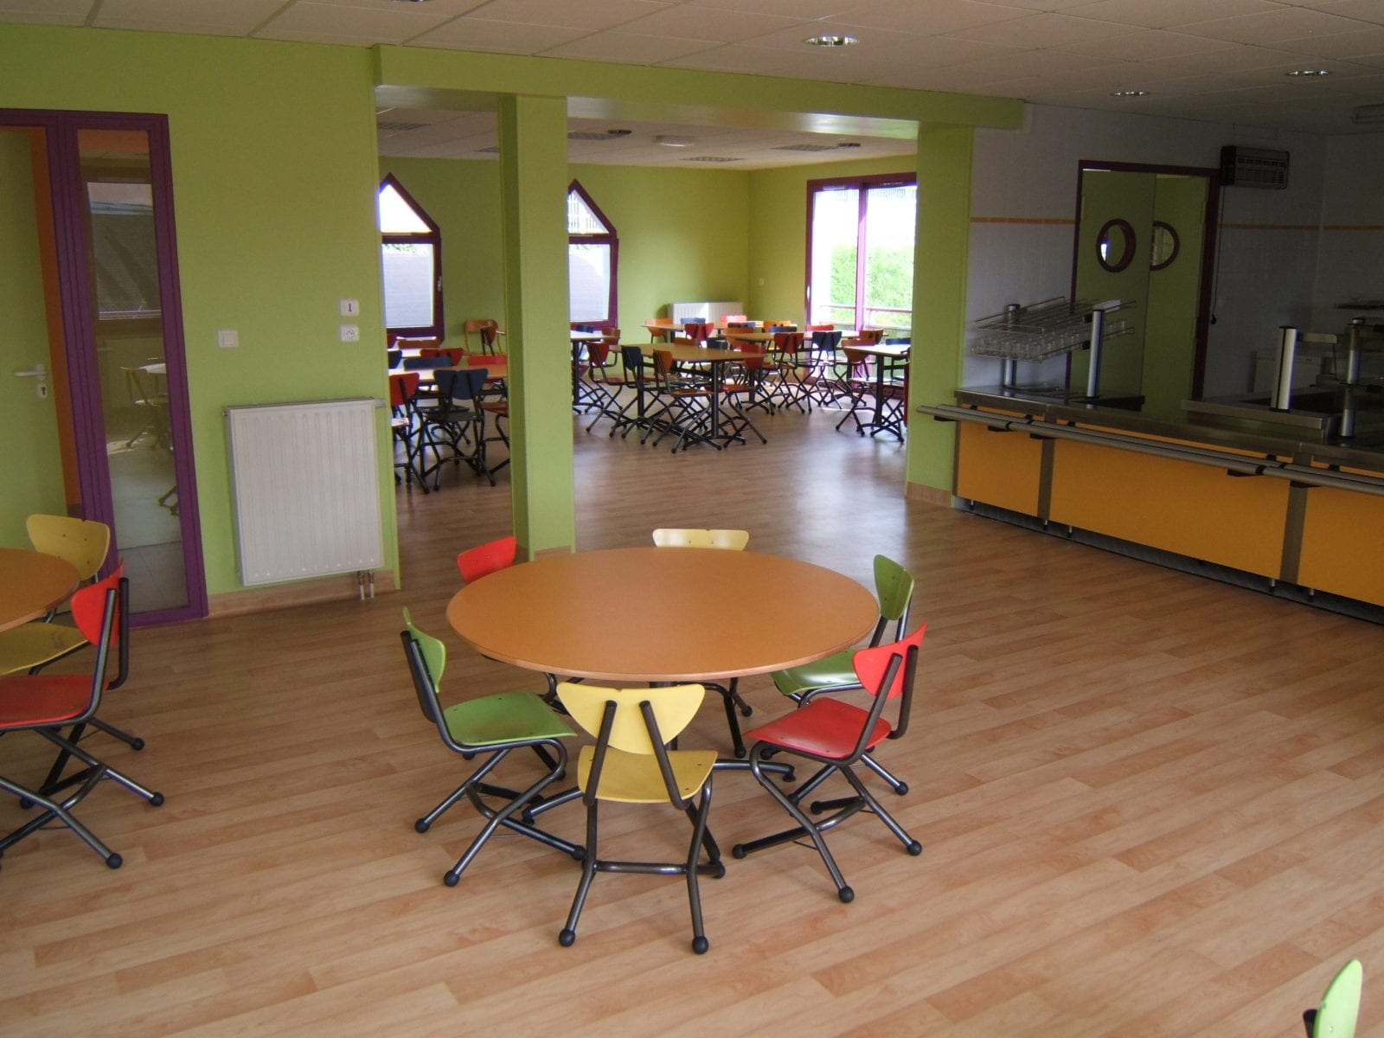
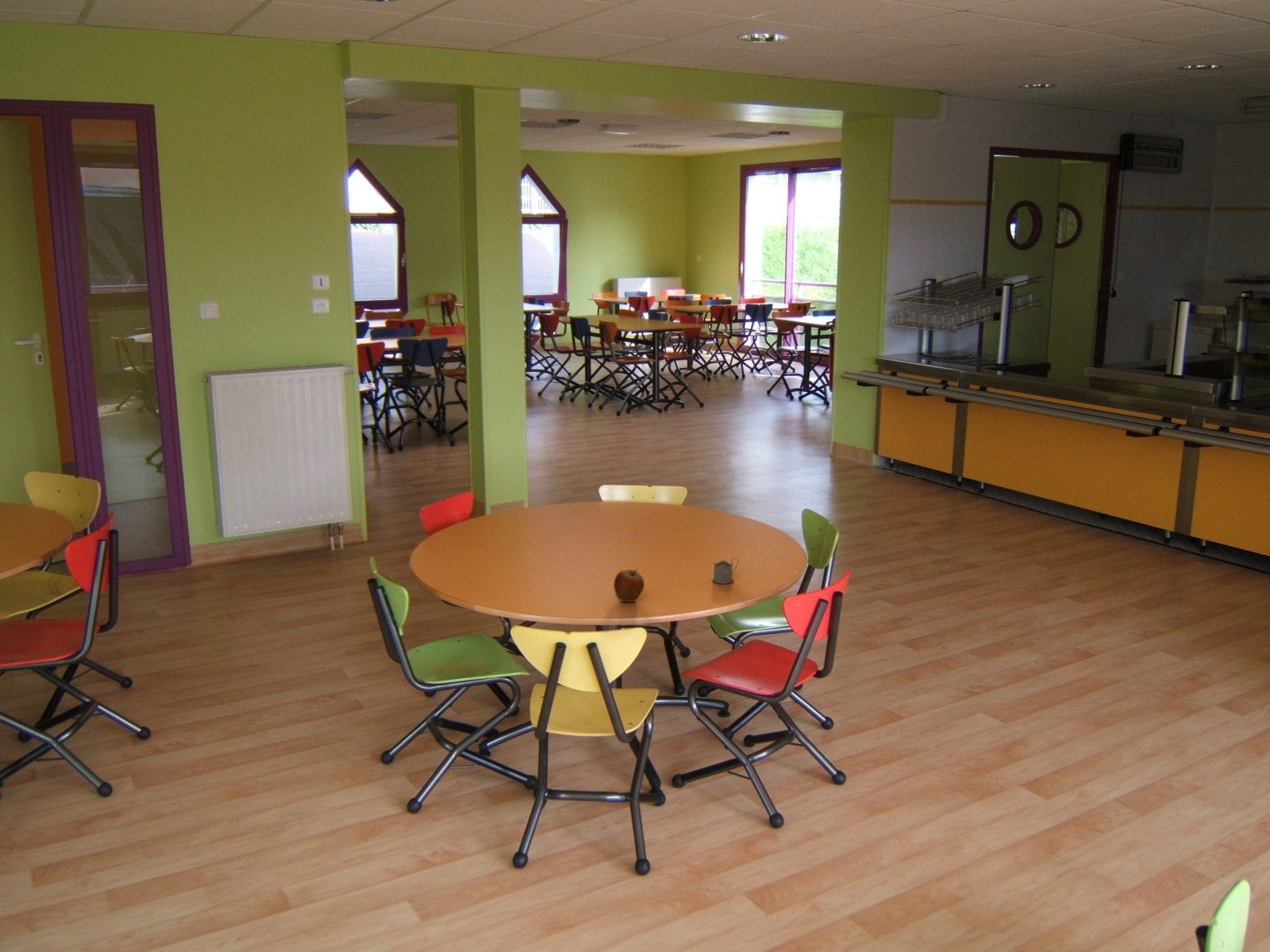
+ apple (629, 584)
+ tea glass holder (725, 566)
